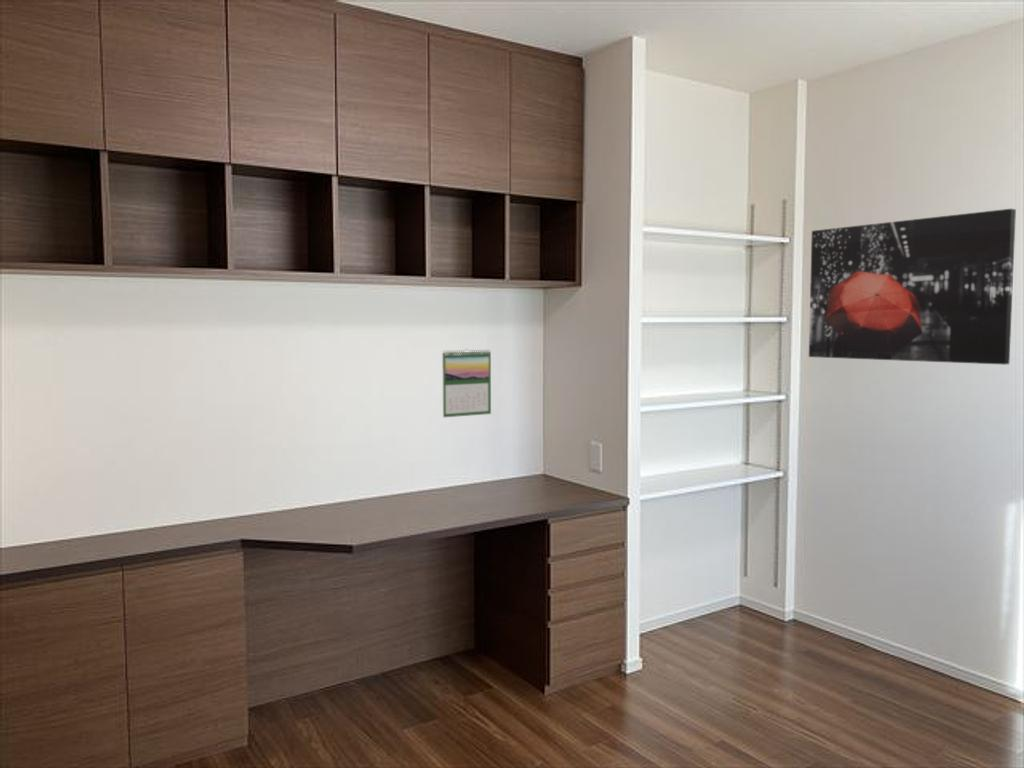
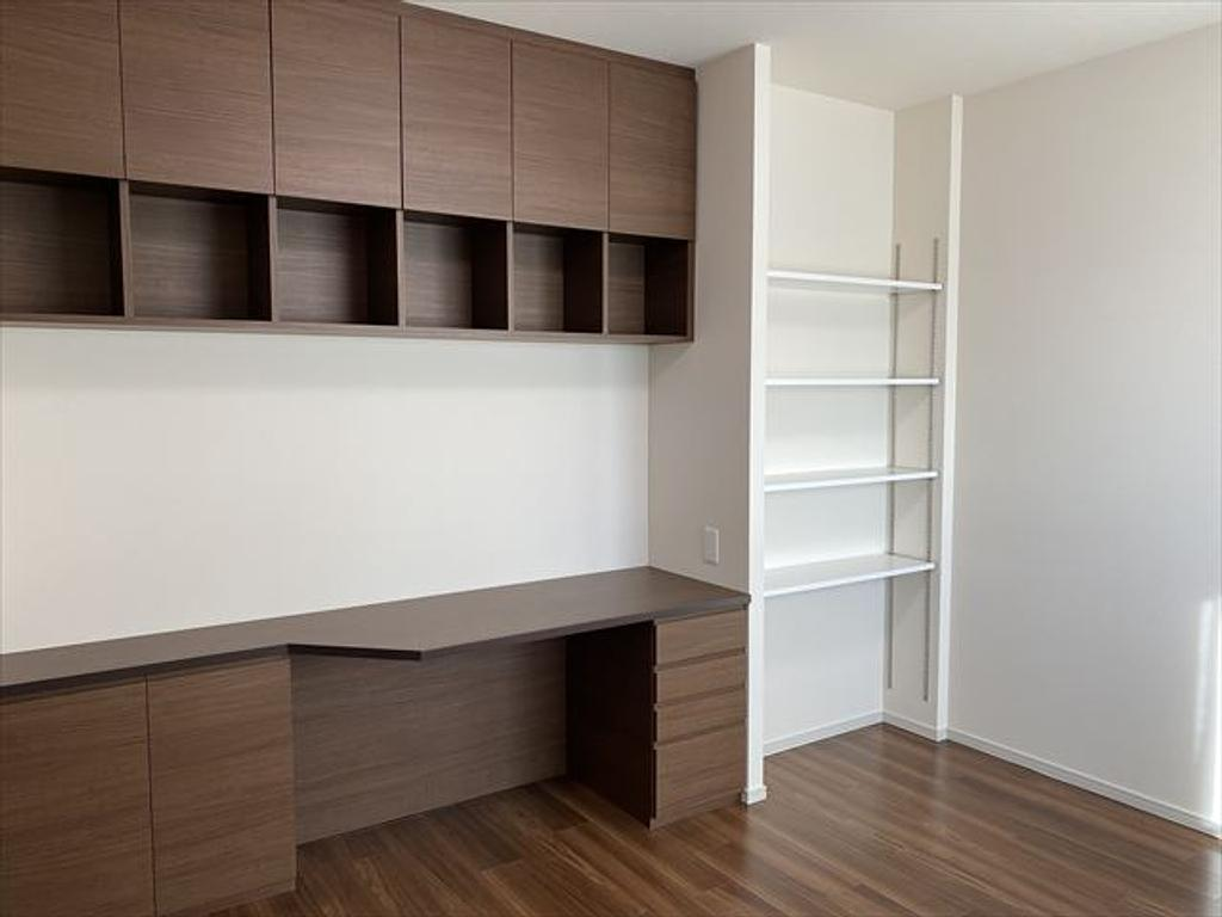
- wall art (901, 291)
- calendar (467, 382)
